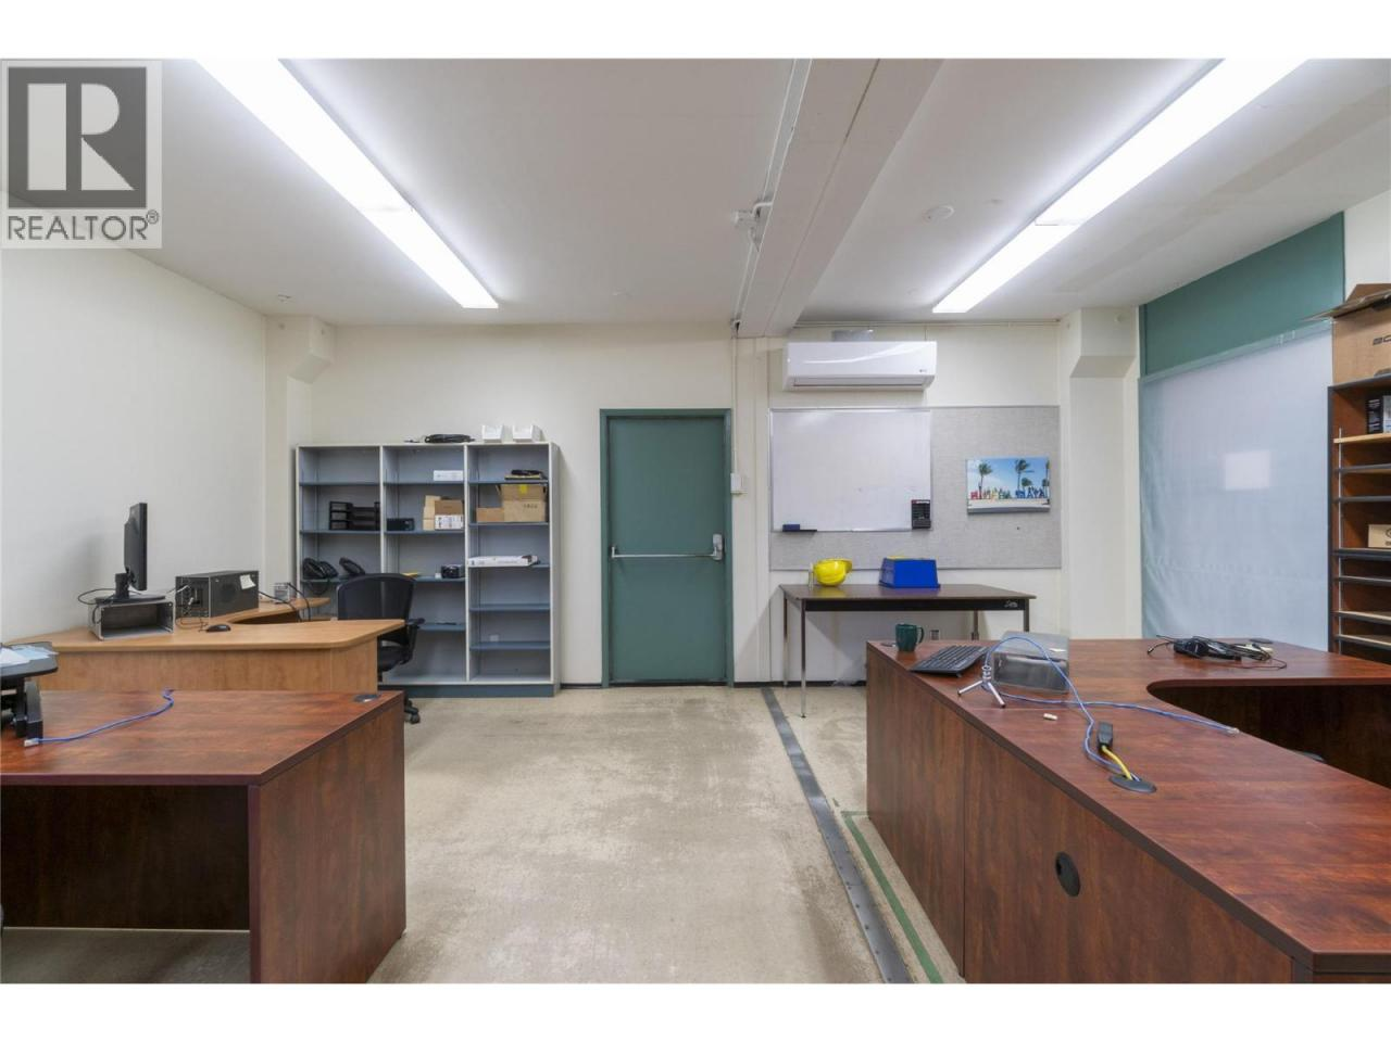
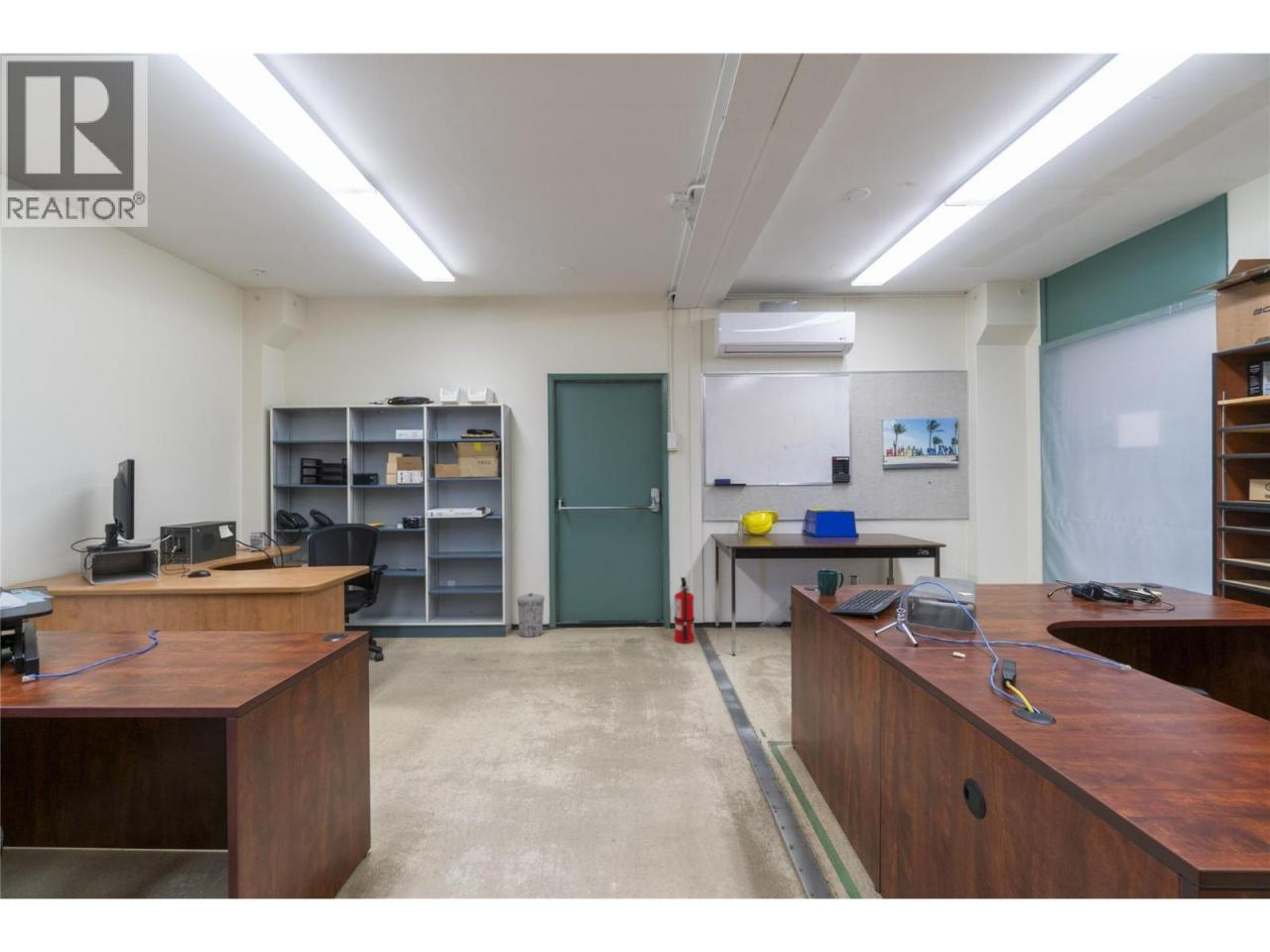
+ fire extinguisher (681, 610)
+ trash can (531, 614)
